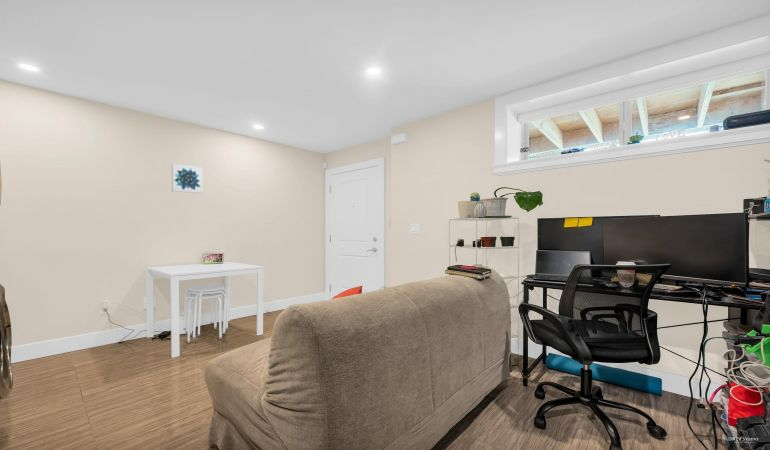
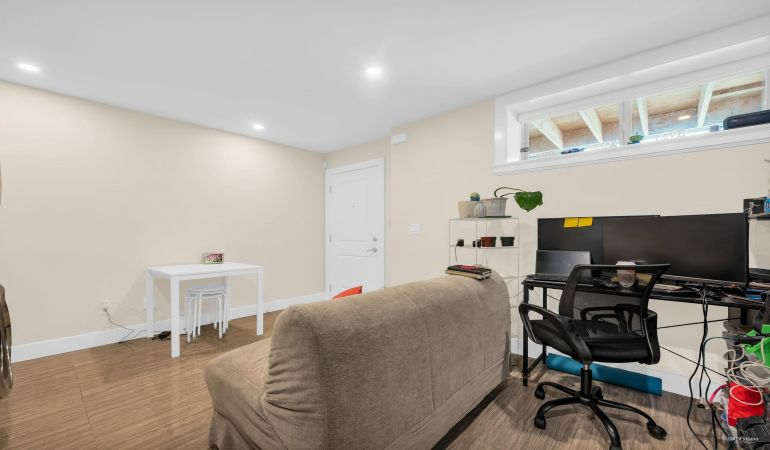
- wall art (187, 178)
